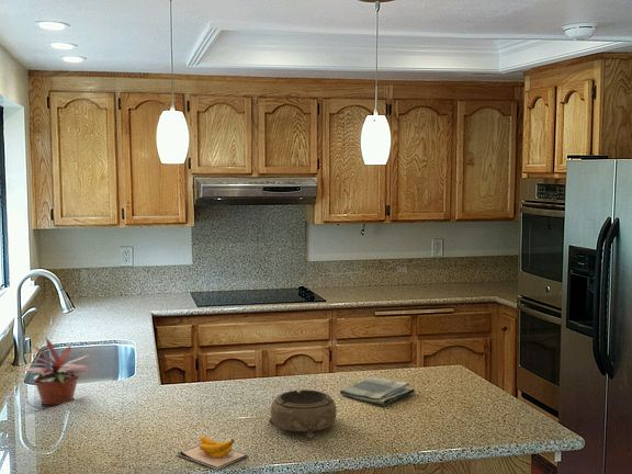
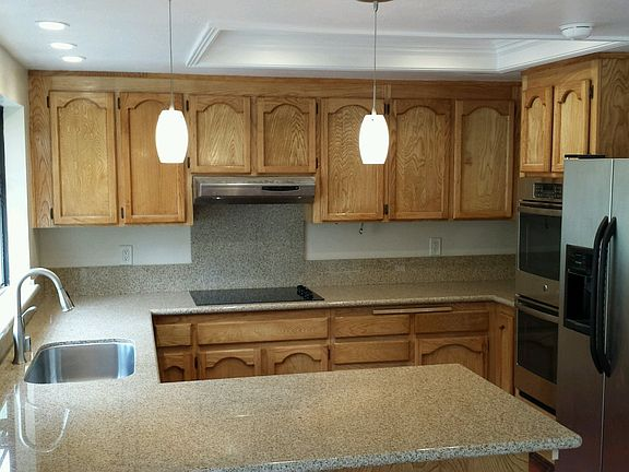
- dish towel (377, 390)
- potted plant (55, 369)
- banana (212, 448)
- decorative bowl (305, 410)
